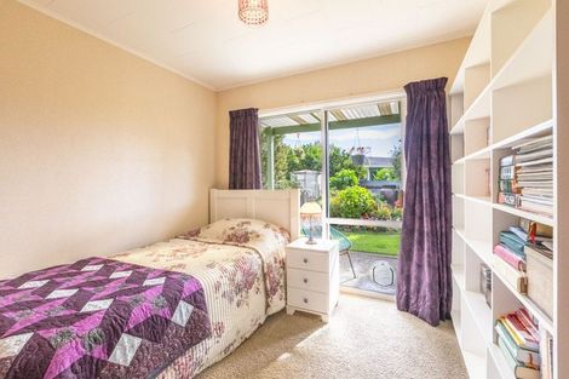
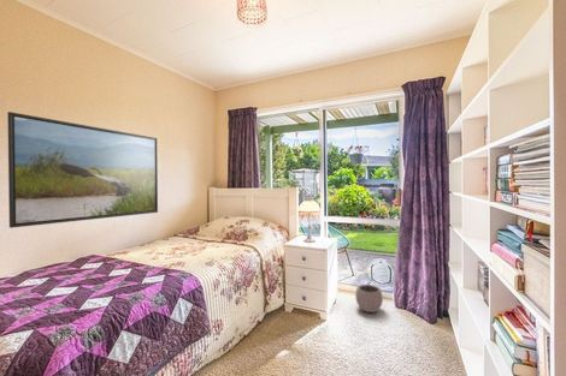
+ plant pot (369, 294)
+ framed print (99, 173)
